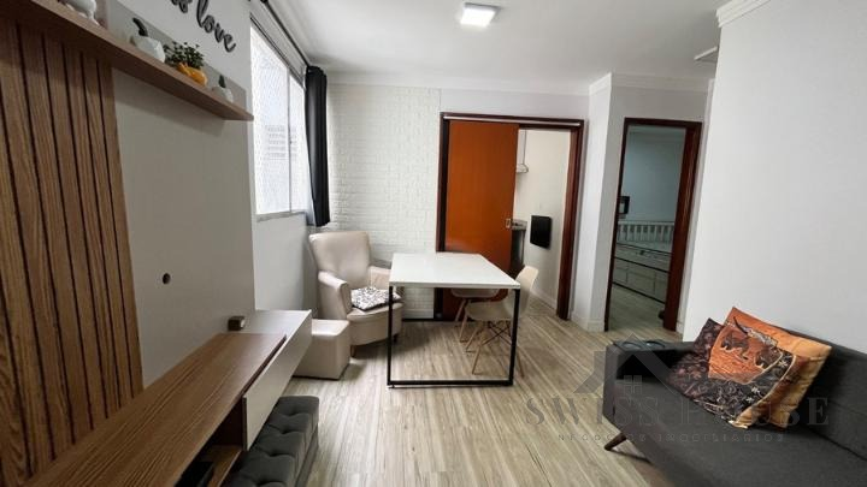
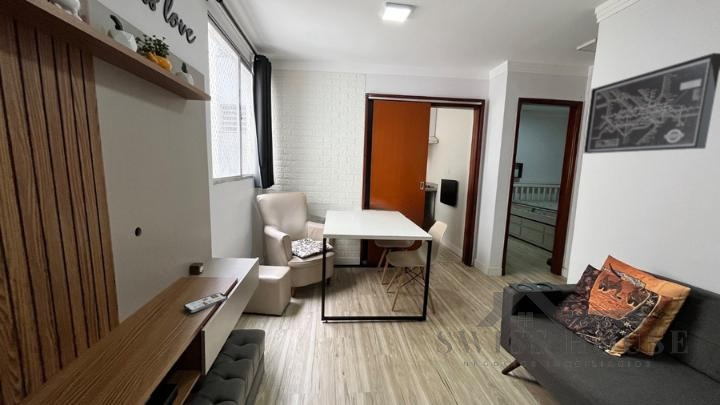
+ wall art (638, 113)
+ phone case (206, 302)
